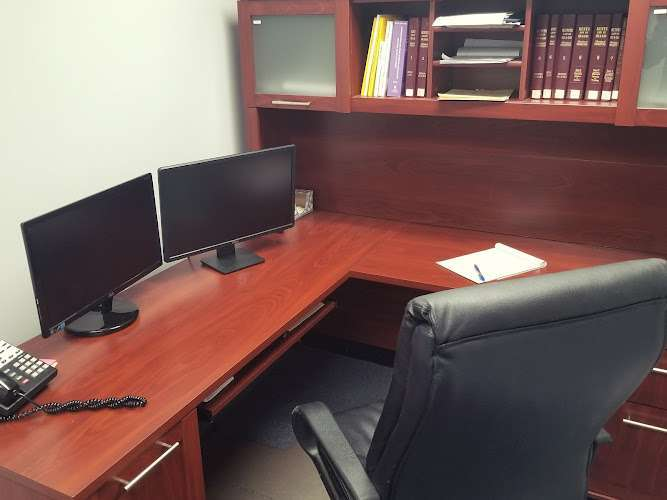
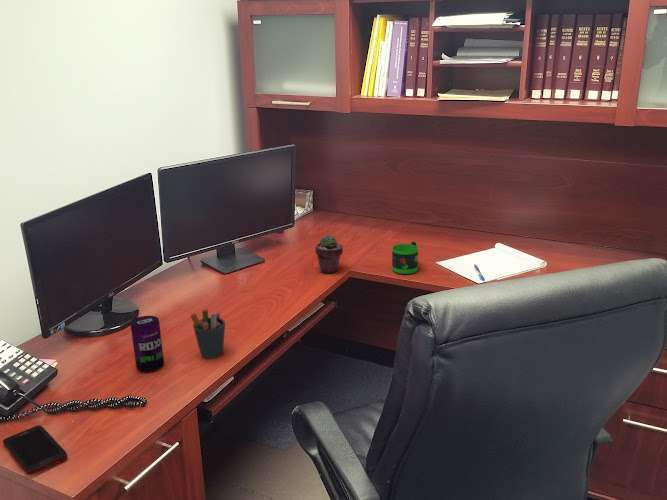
+ mug (407, 256)
+ potted succulent (329, 252)
+ beverage can (147, 343)
+ cell phone (34, 448)
+ pen holder (209, 330)
